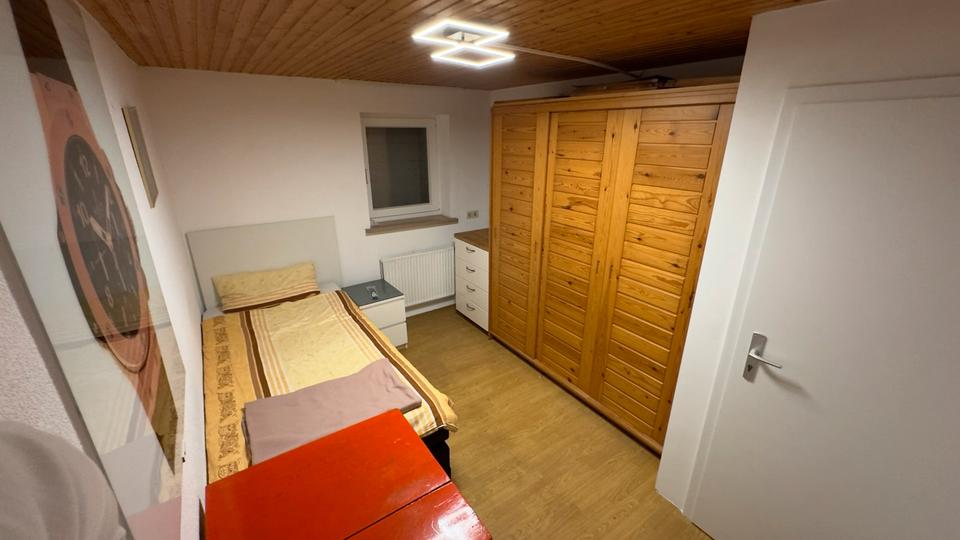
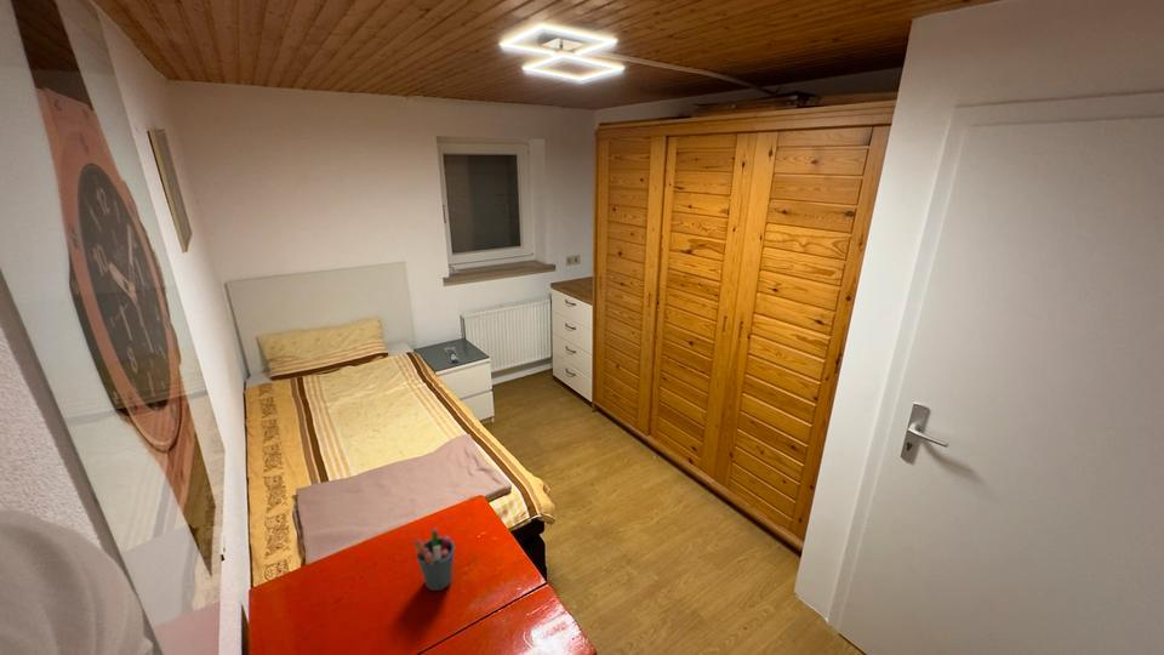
+ pen holder (435, 557)
